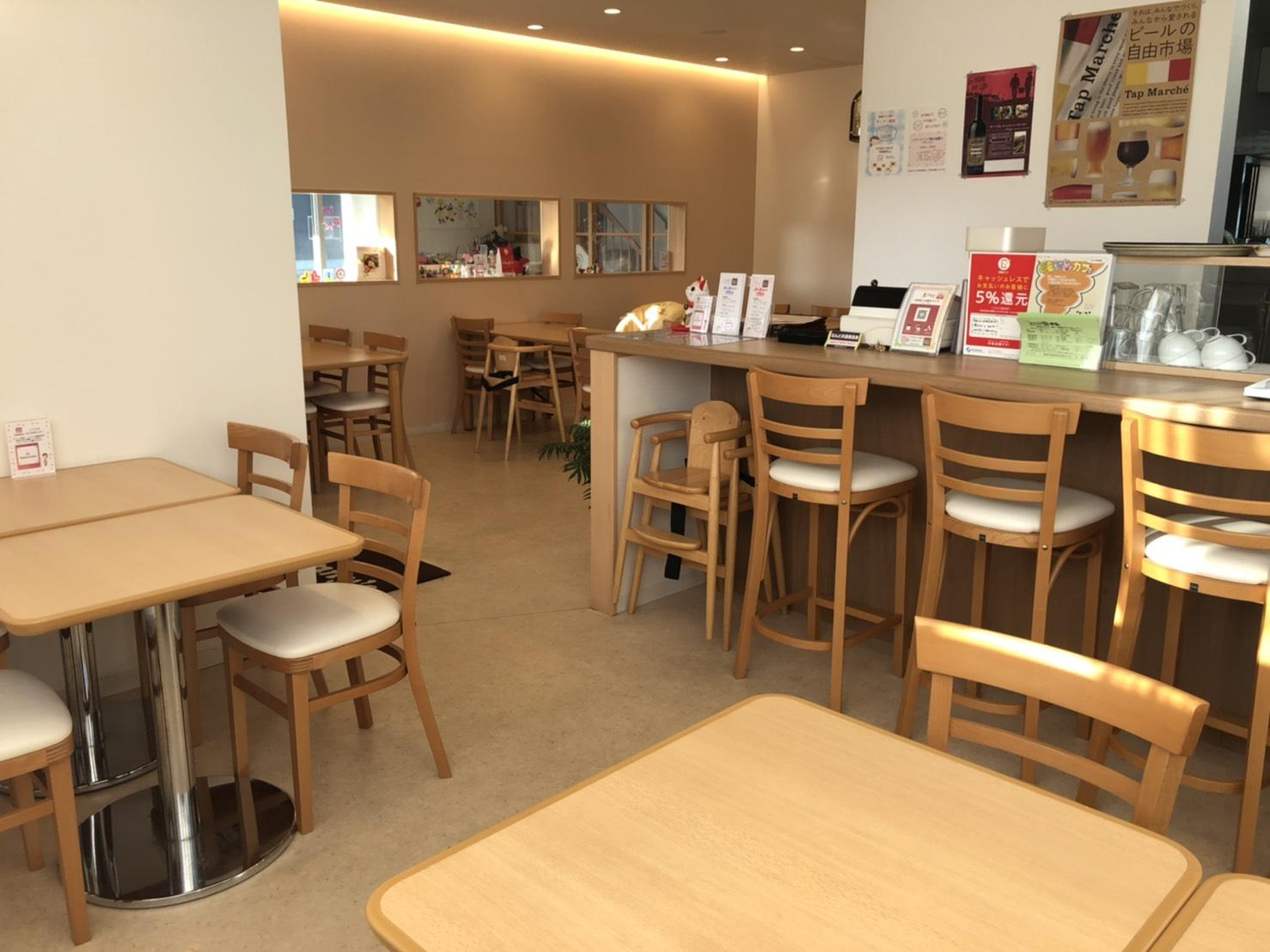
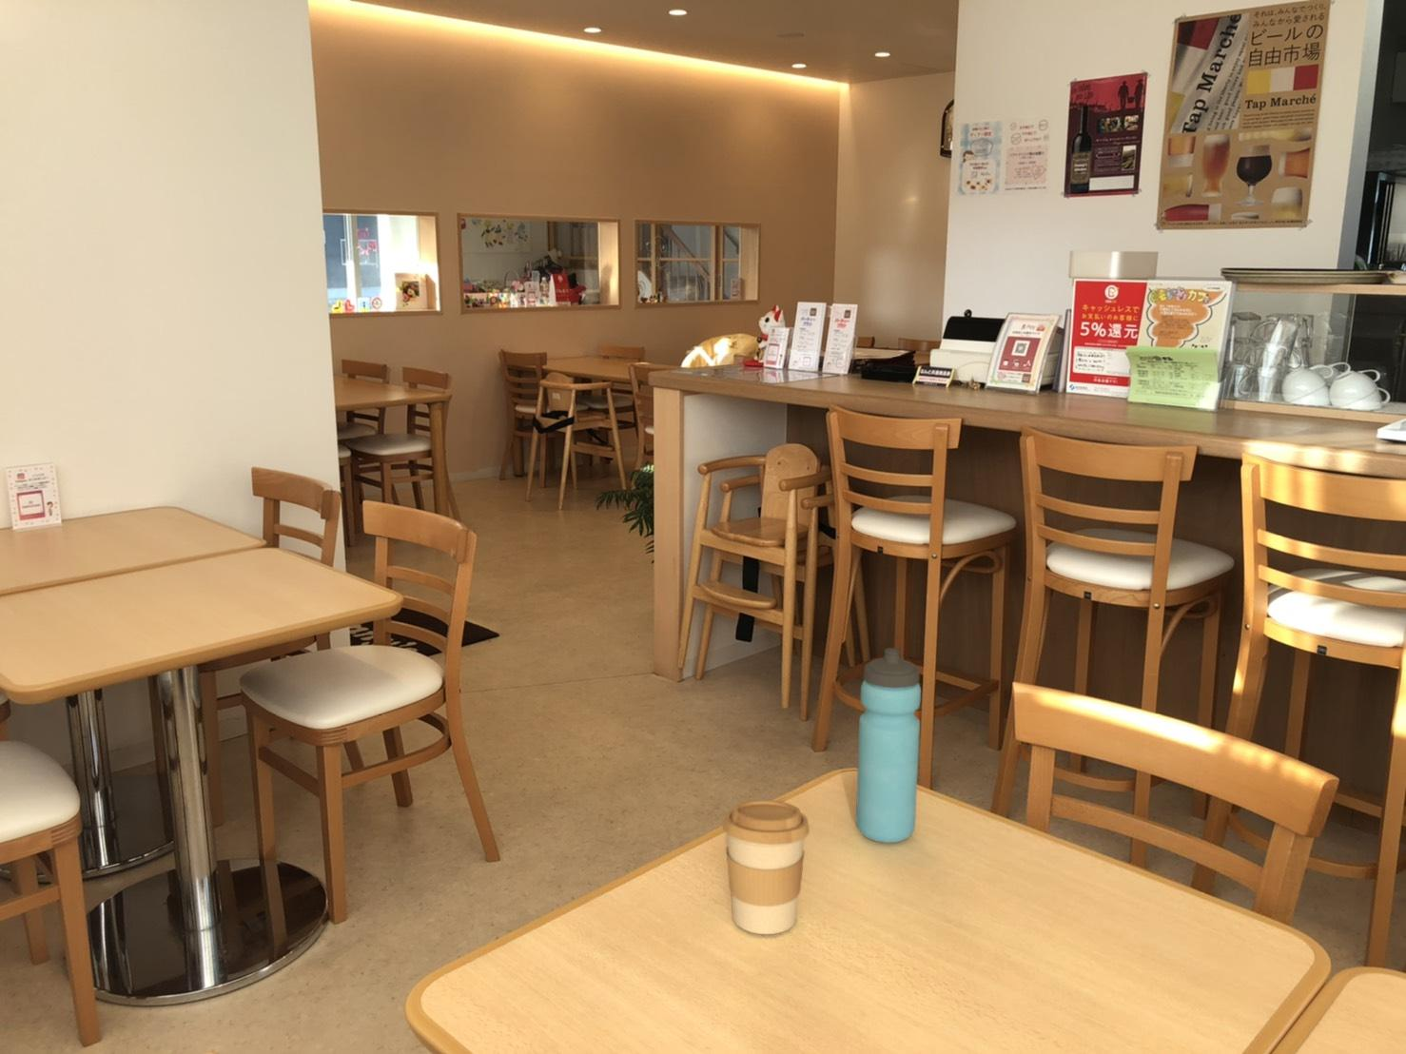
+ coffee cup (765, 861)
+ water bottle (889, 742)
